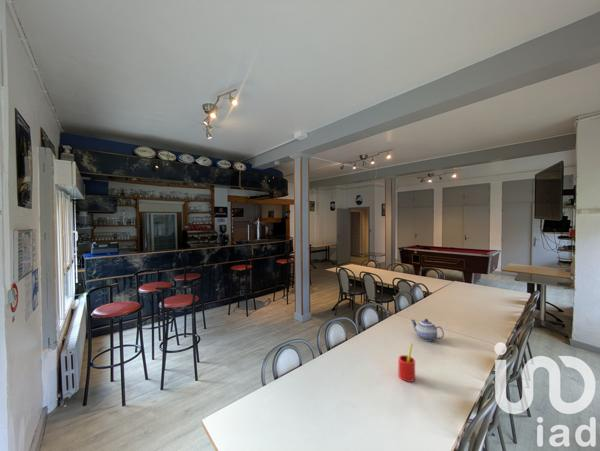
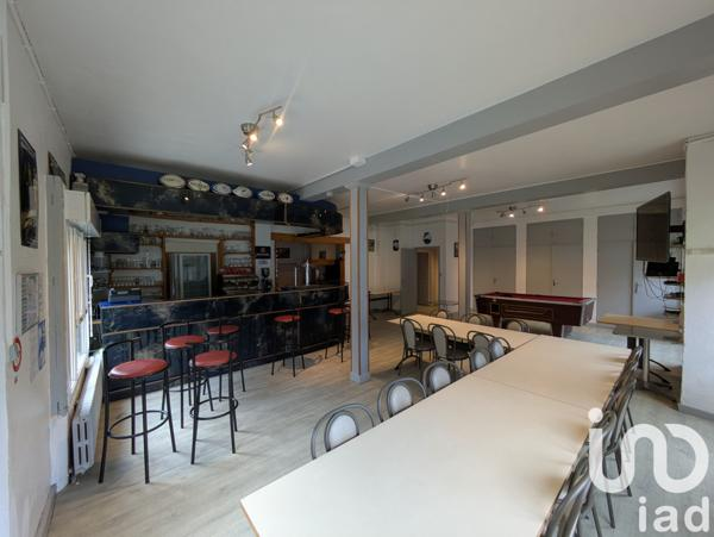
- straw (407, 361)
- teapot (426, 328)
